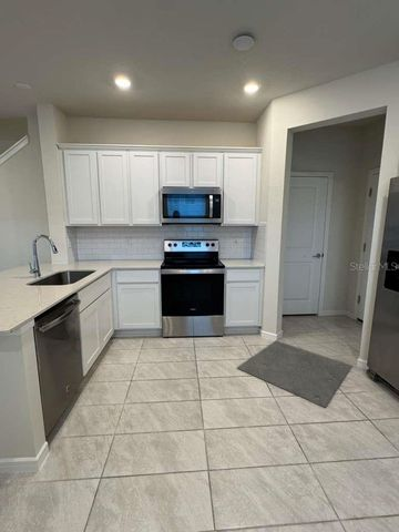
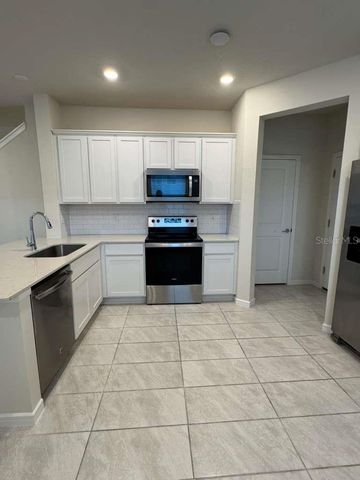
- door mat (295, 366)
